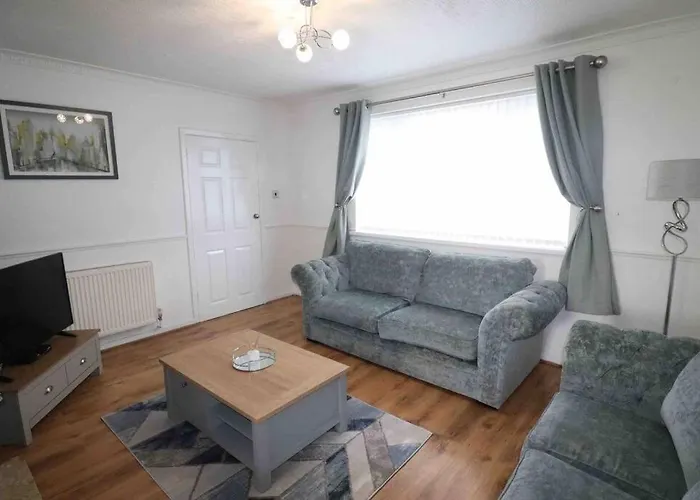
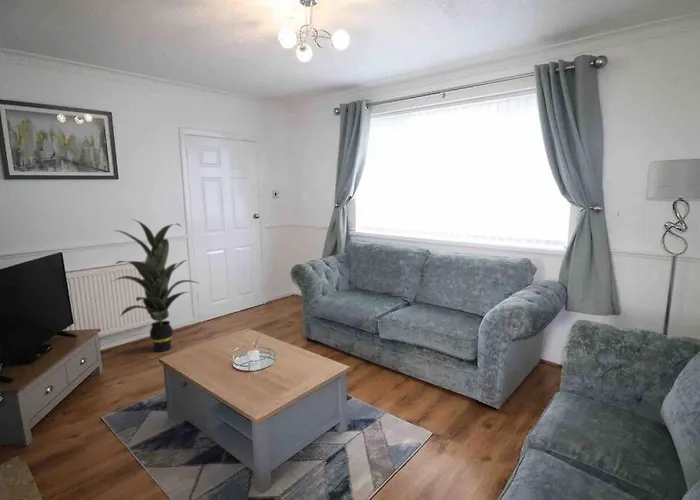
+ indoor plant (151, 285)
